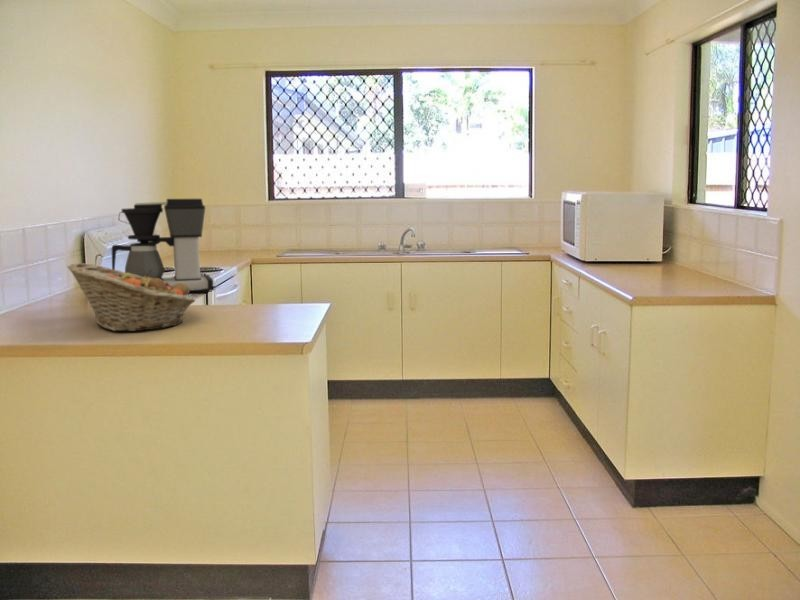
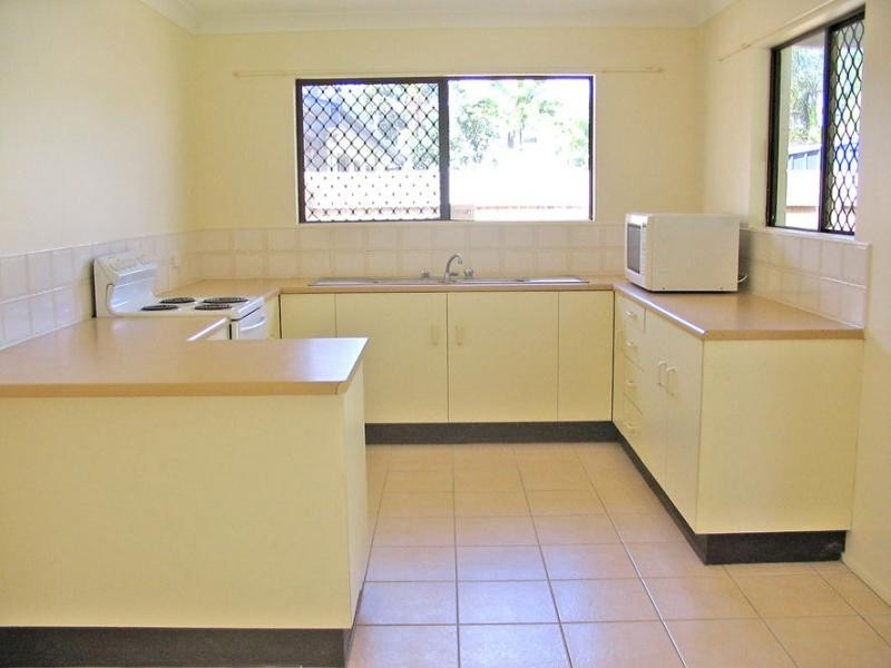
- fruit basket (132, 293)
- coffee maker (158, 243)
